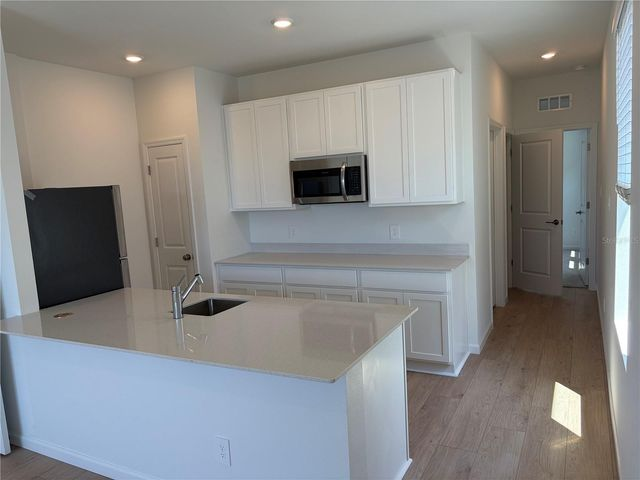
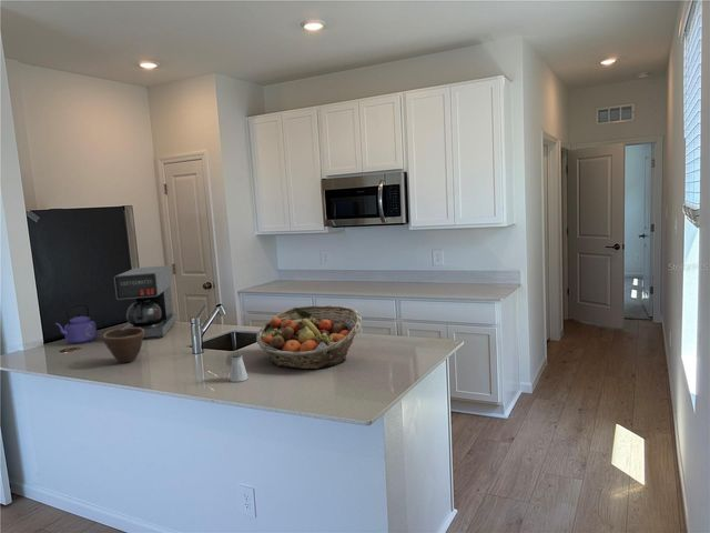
+ saltshaker (237, 366)
+ coffee maker (146, 301)
+ fruit basket (308, 335)
+ bowl (124, 345)
+ kettle (74, 323)
